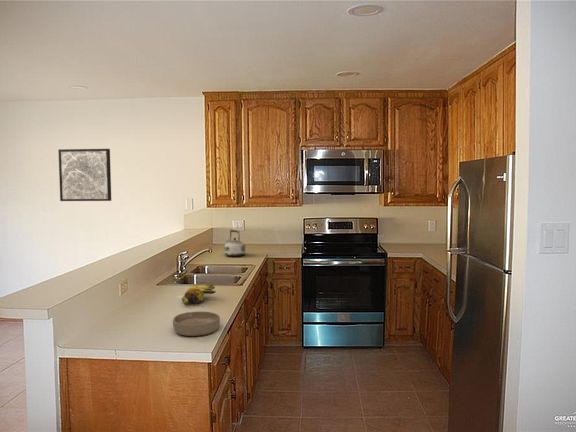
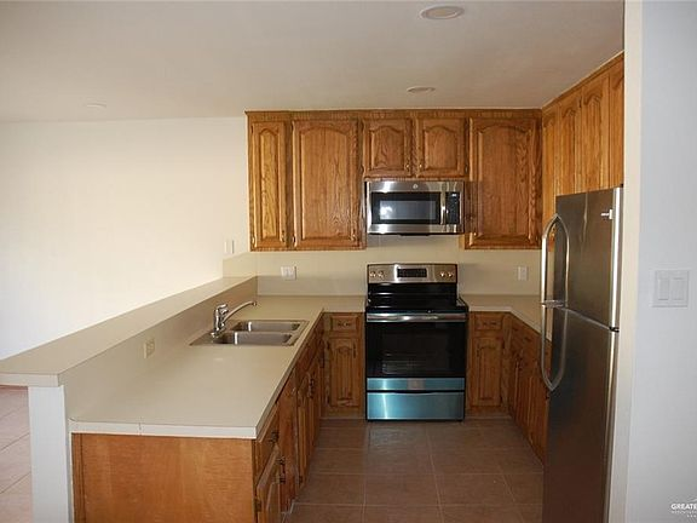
- banana bunch (199, 294)
- bowl (196, 323)
- kettle (233, 242)
- wall art (84, 175)
